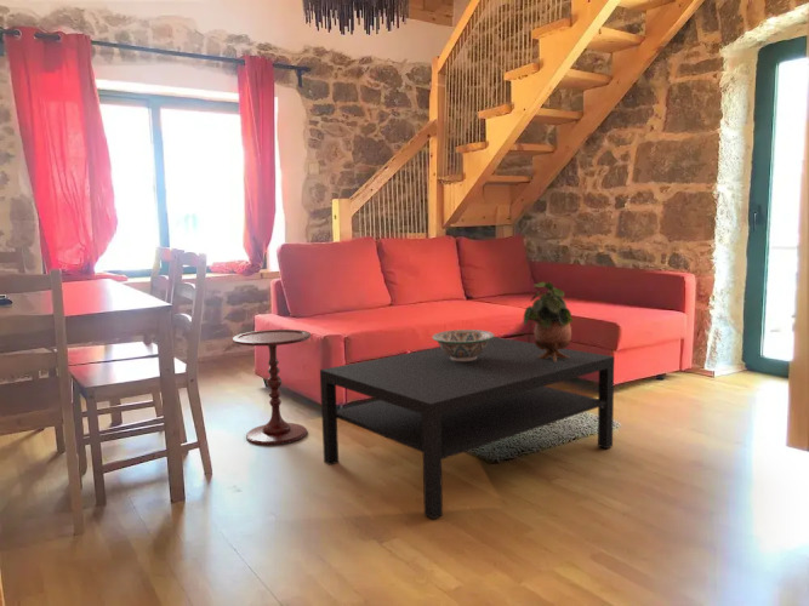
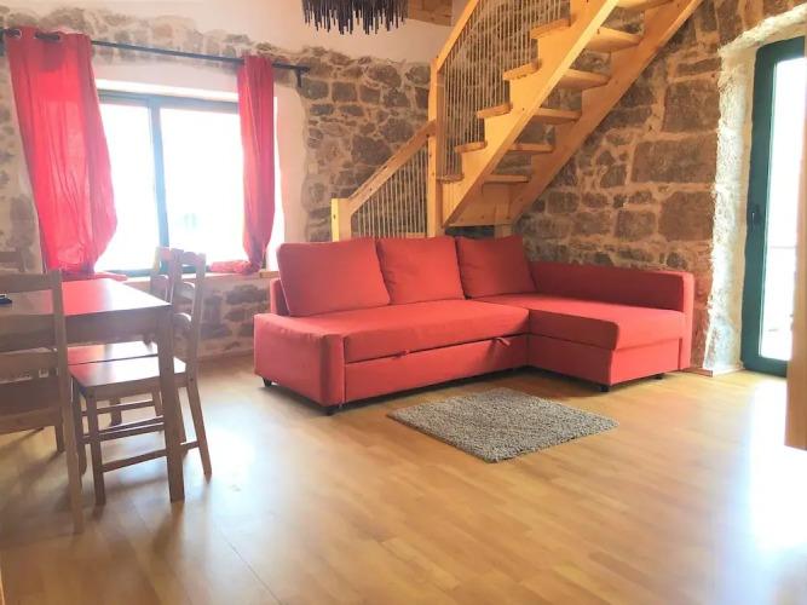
- coffee table (471, 408)
- potted plant (548, 319)
- side table (274, 385)
- decorative bowl (462, 345)
